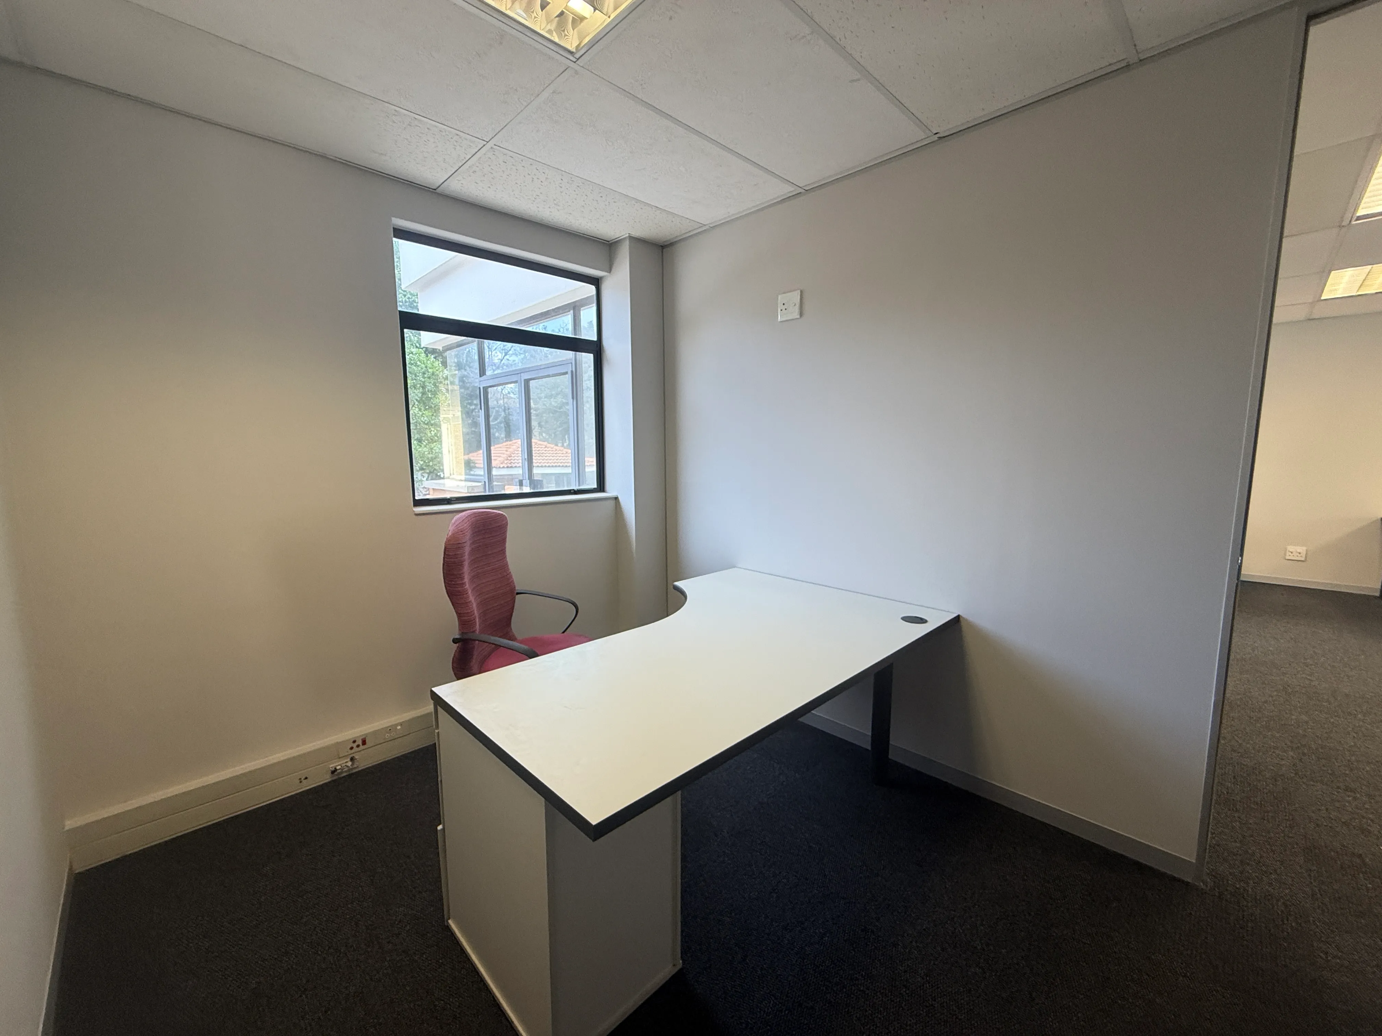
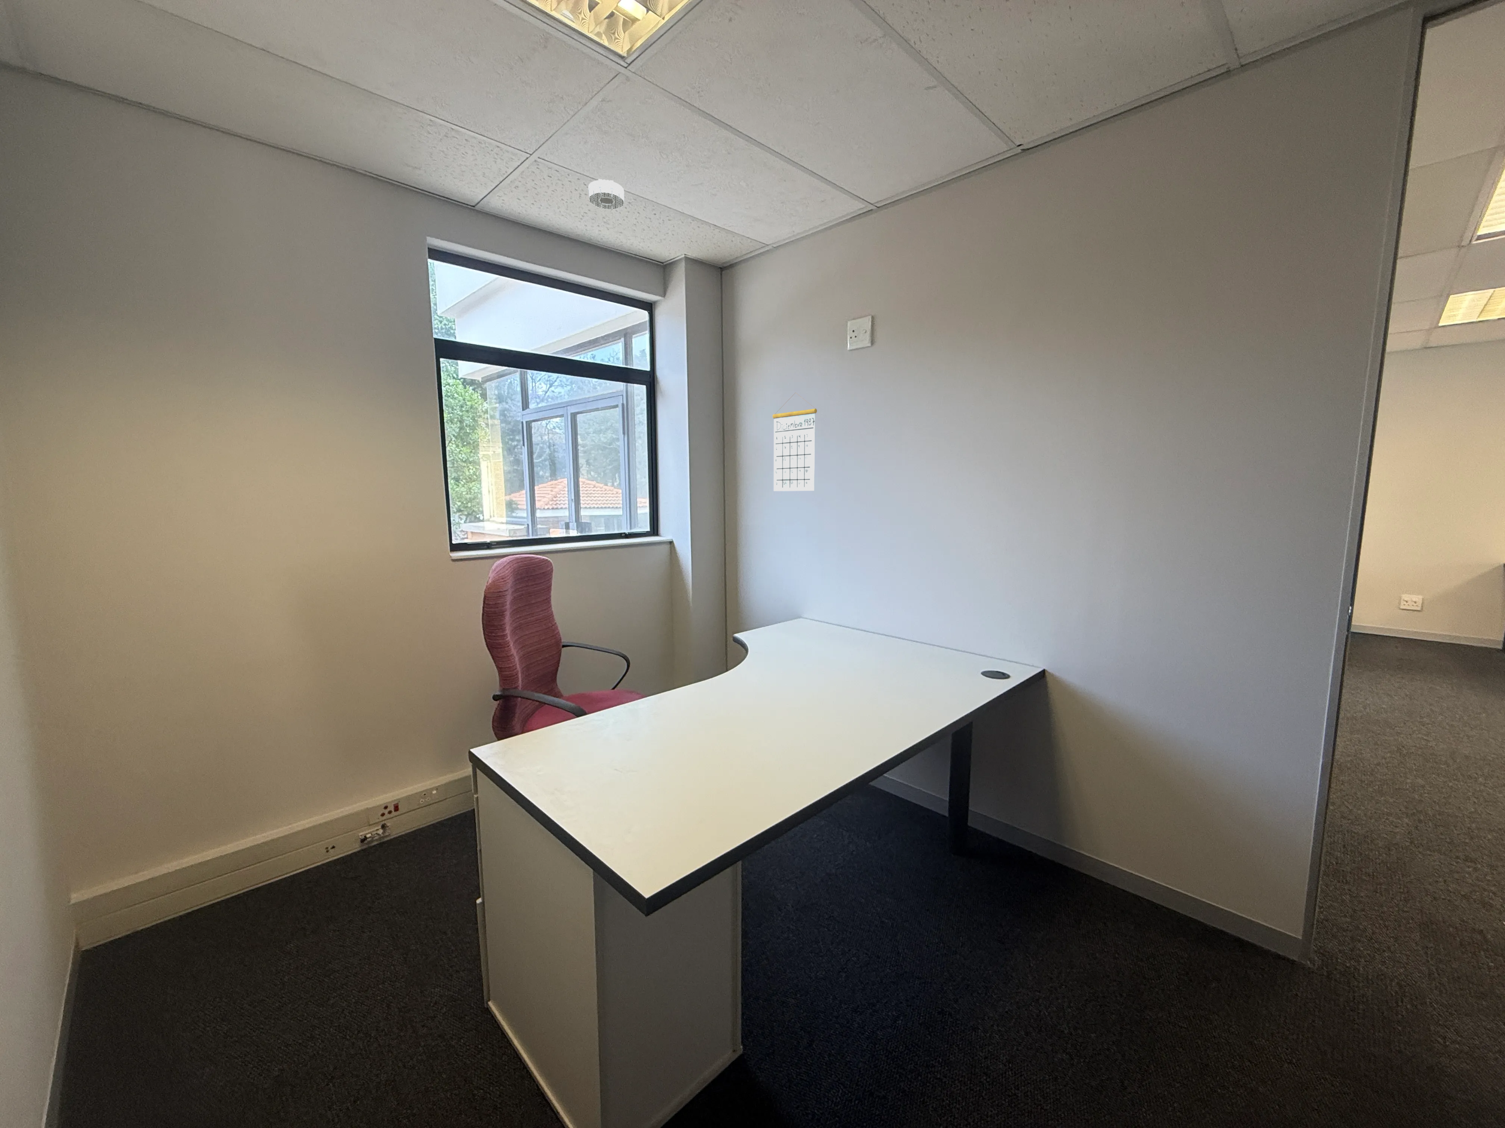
+ smoke detector (607, 193)
+ calendar (794, 442)
